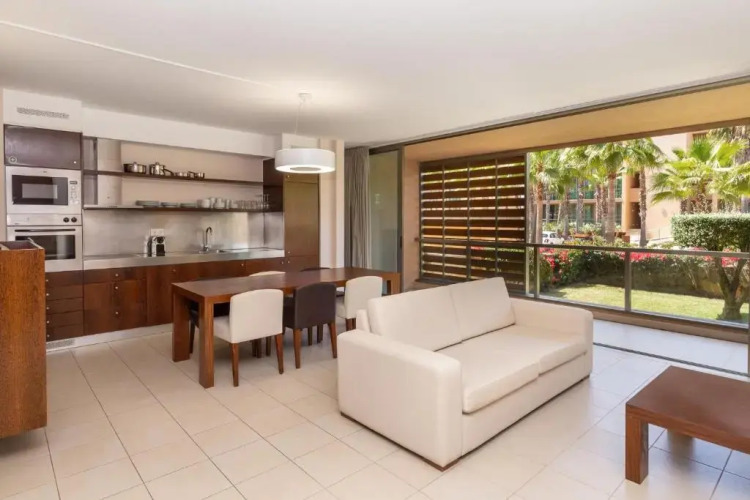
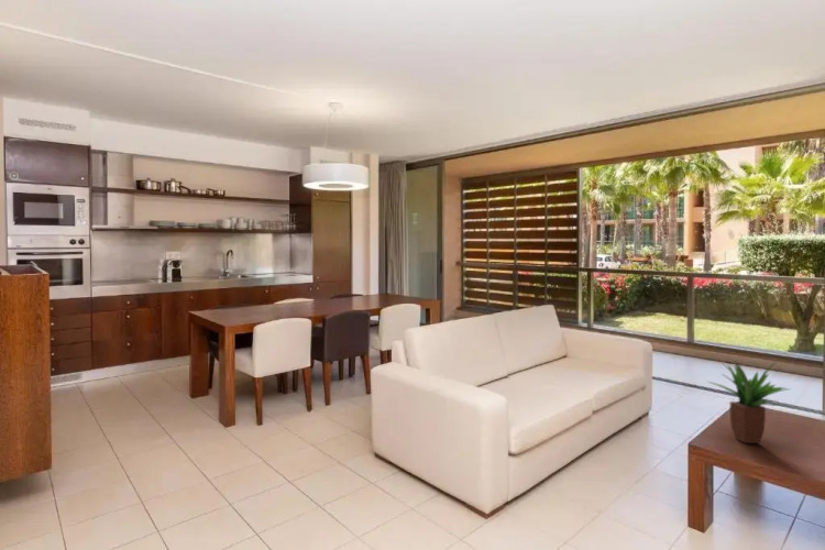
+ potted plant (755, 400)
